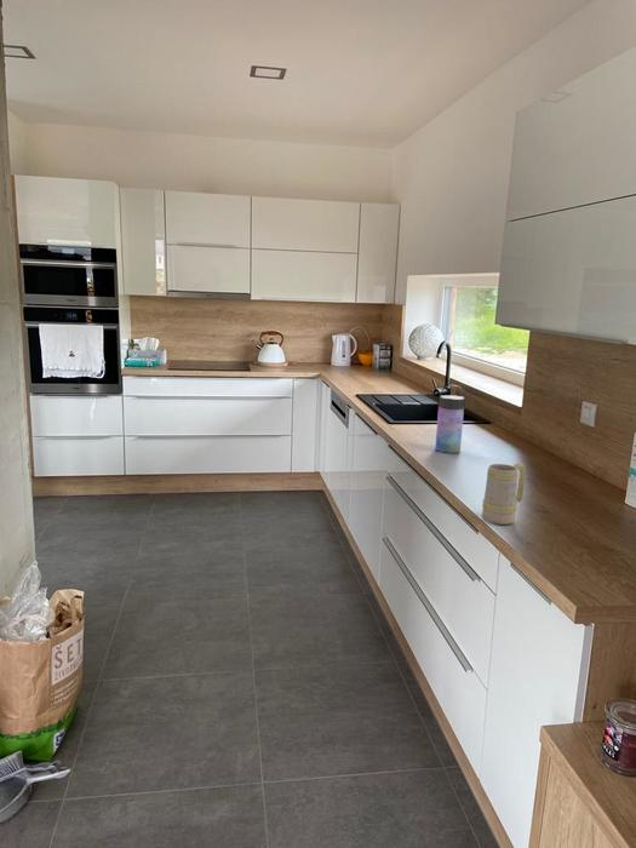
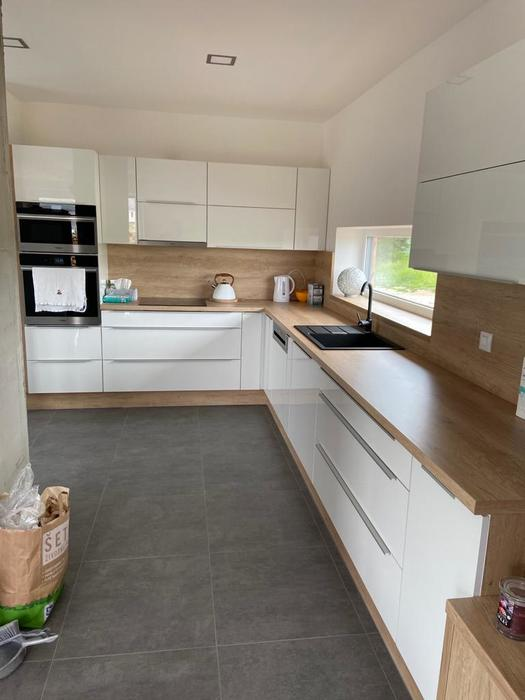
- mug (505, 492)
- water bottle (449, 417)
